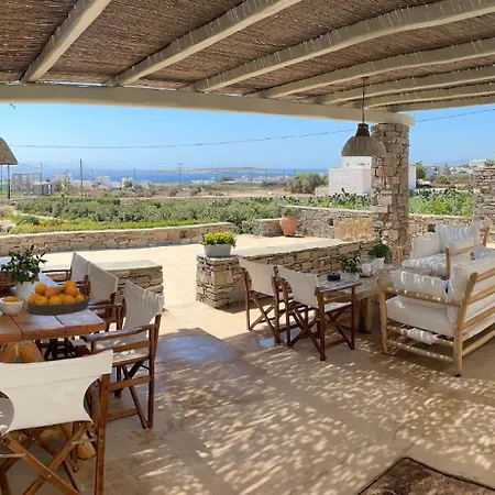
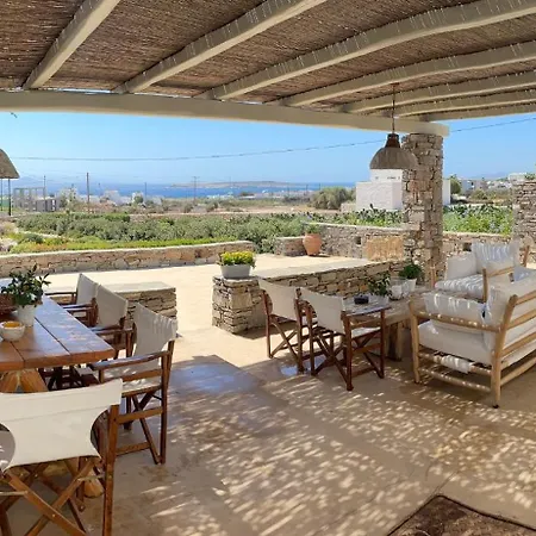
- fruit bowl (57, 295)
